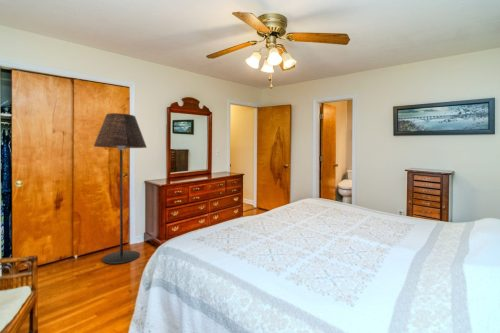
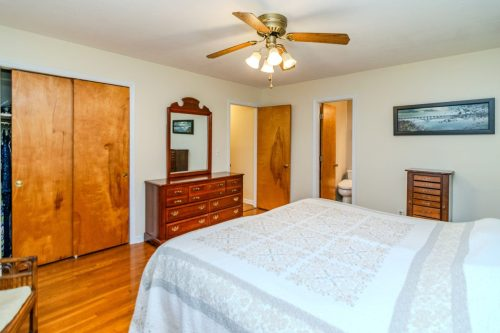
- floor lamp (121, 186)
